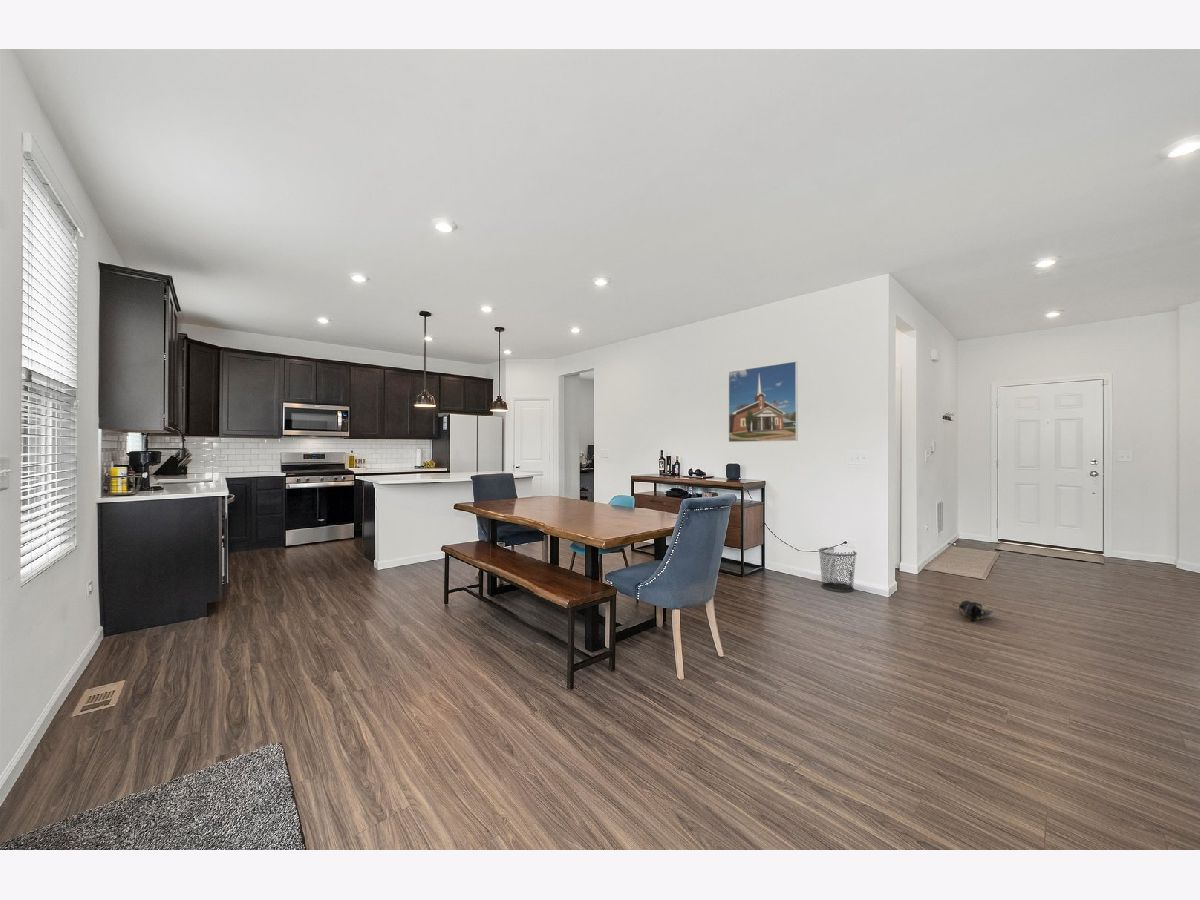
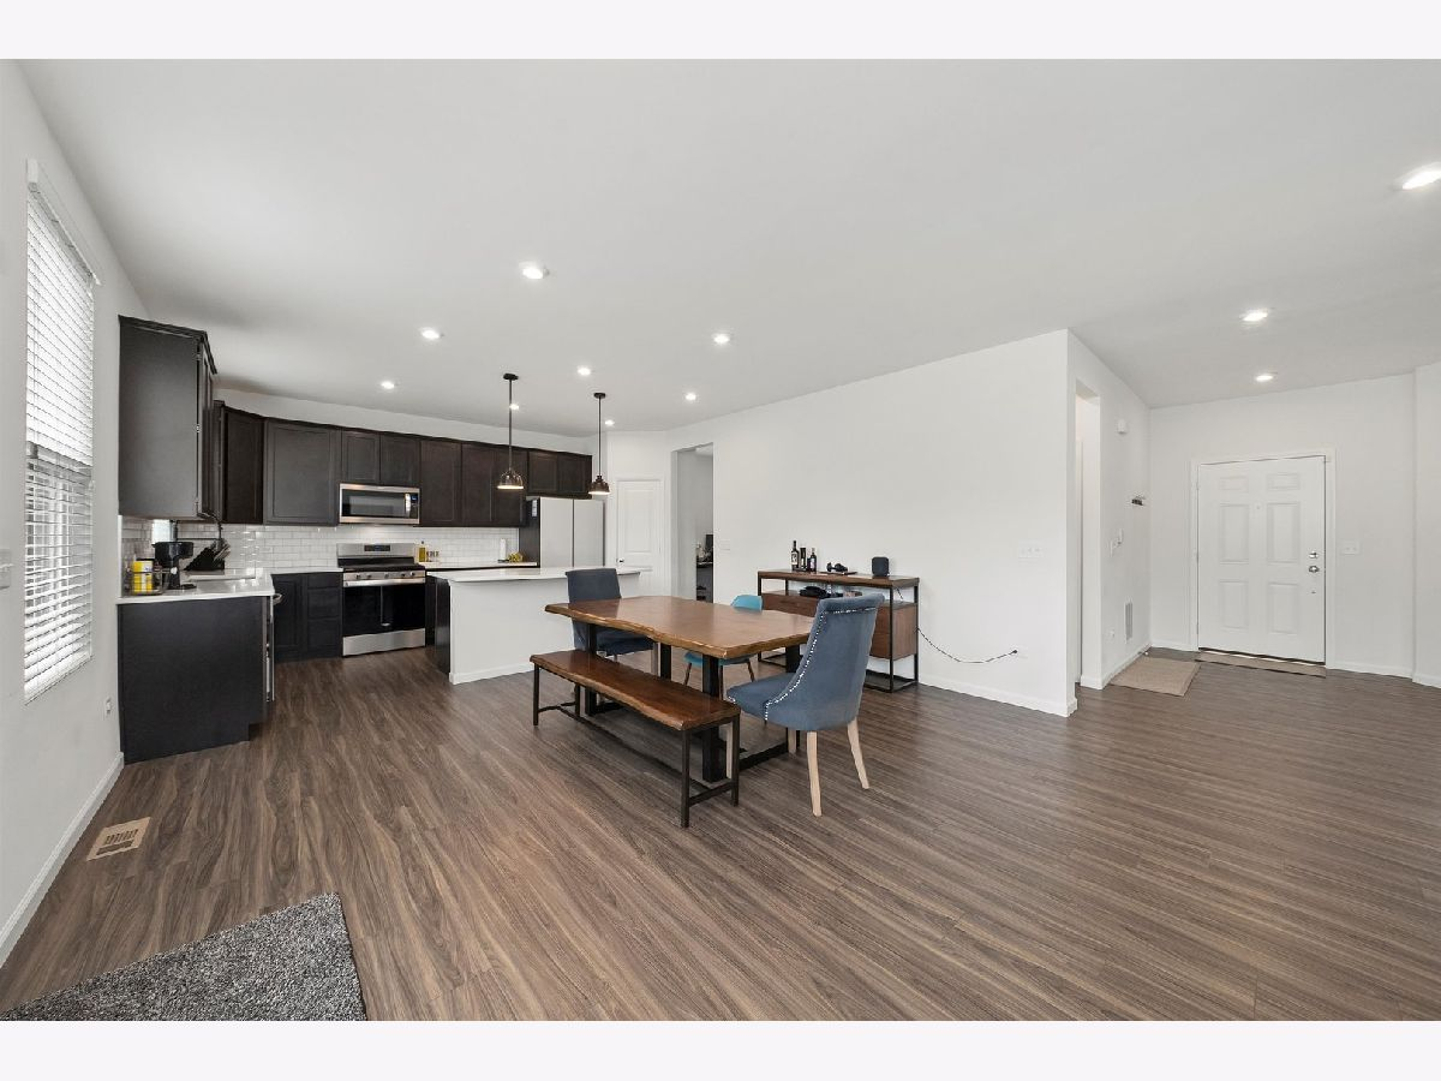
- waste bin (837, 569)
- shoe (971, 609)
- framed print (761, 404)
